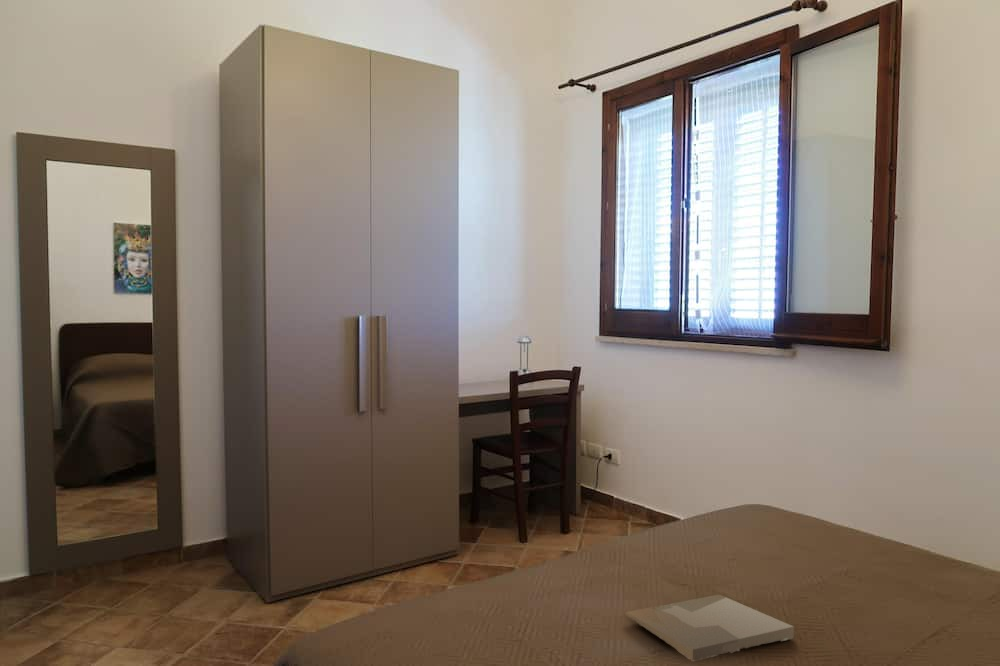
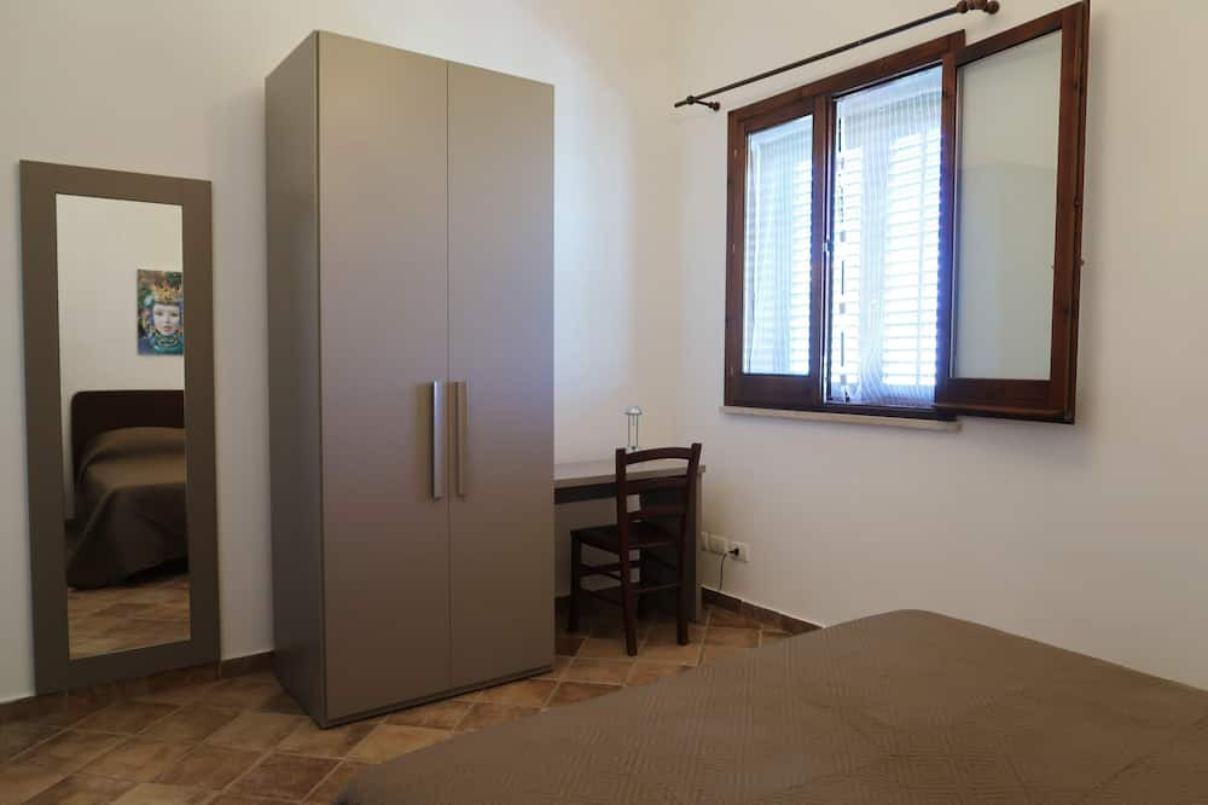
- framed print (707, 621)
